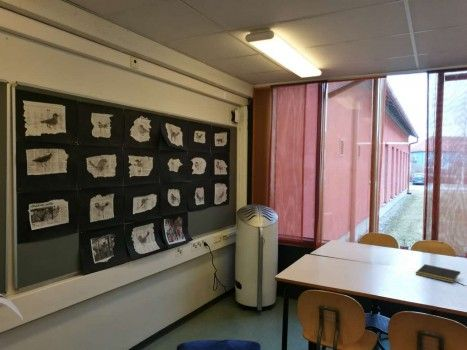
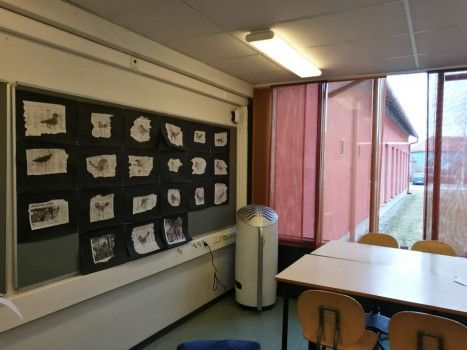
- notepad (437, 272)
